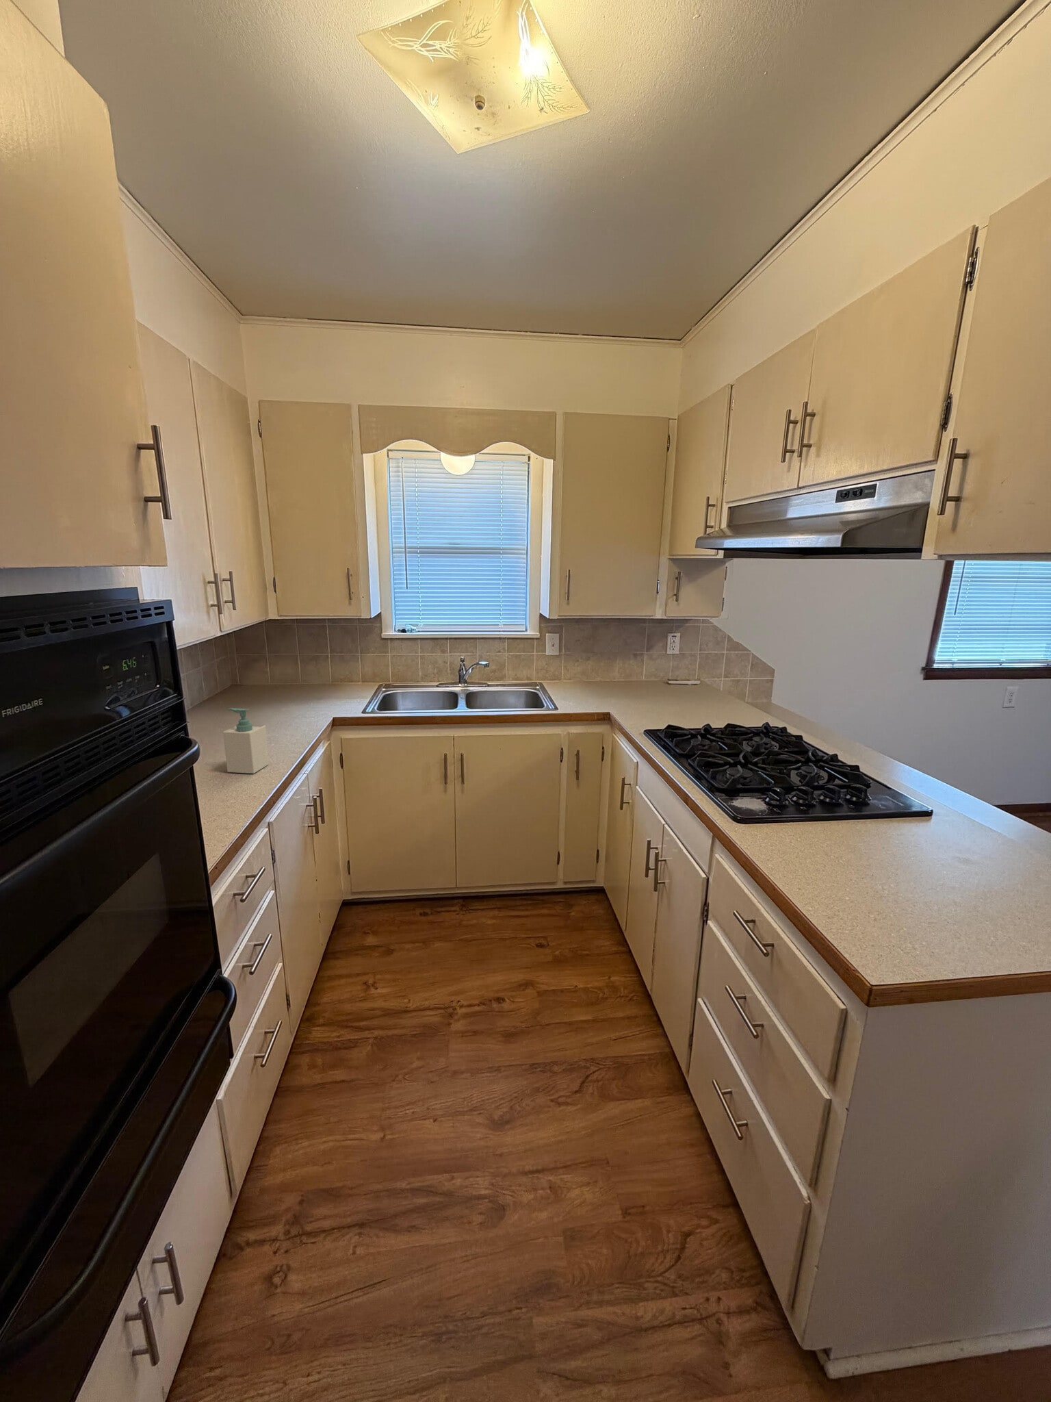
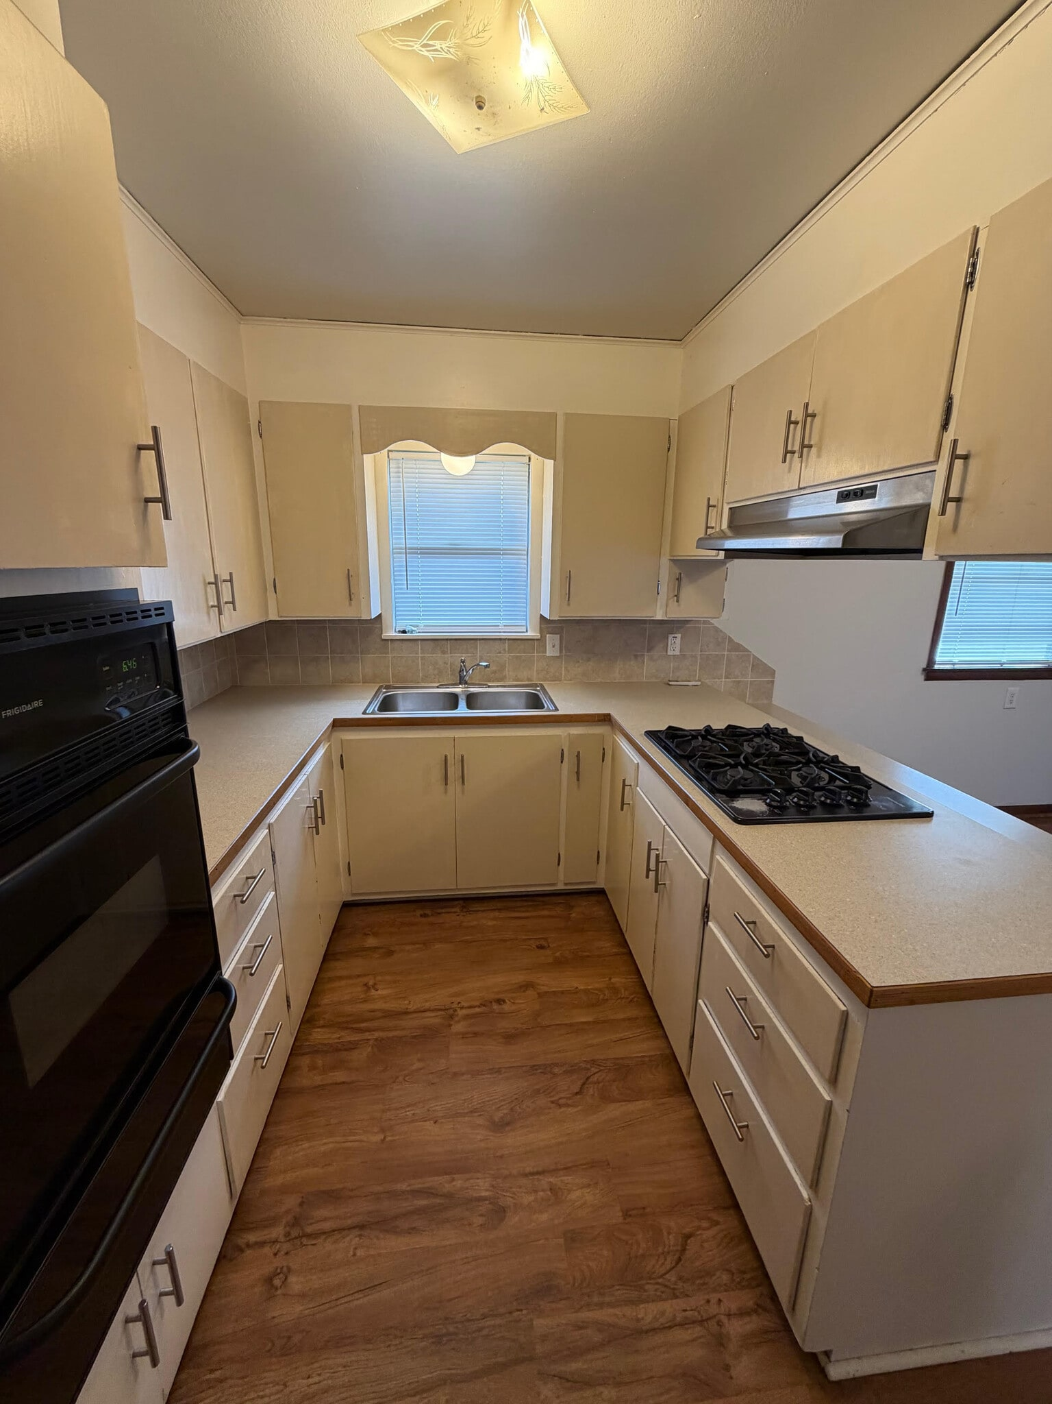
- soap bottle (245, 739)
